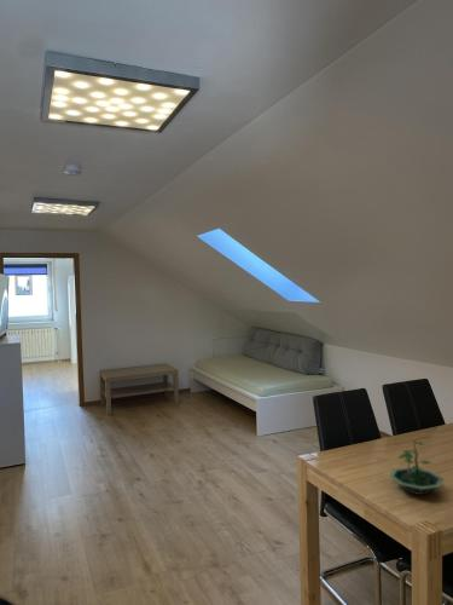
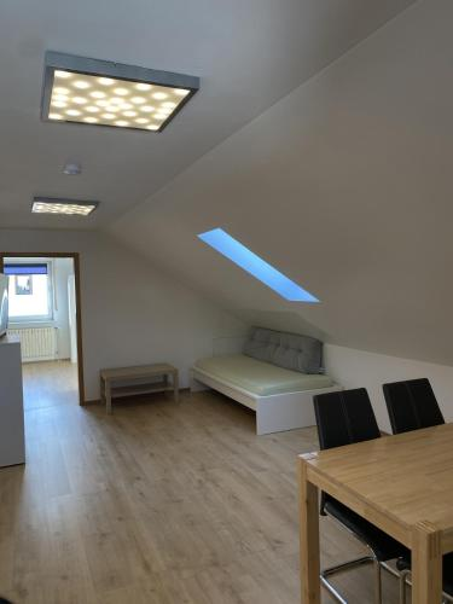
- terrarium (416, 450)
